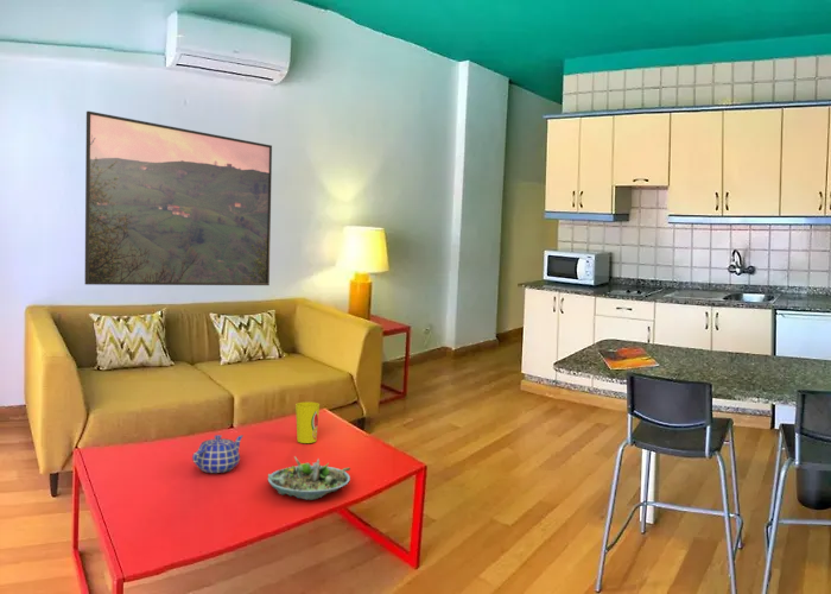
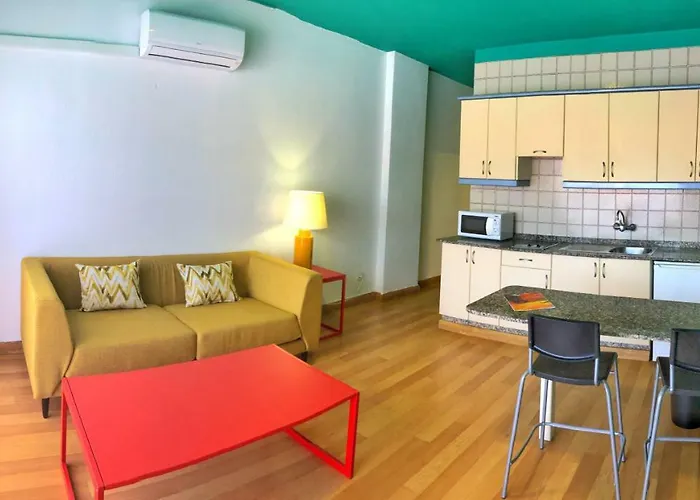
- teapot (218, 451)
- succulent planter (309, 470)
- cup (306, 422)
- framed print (188, 208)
